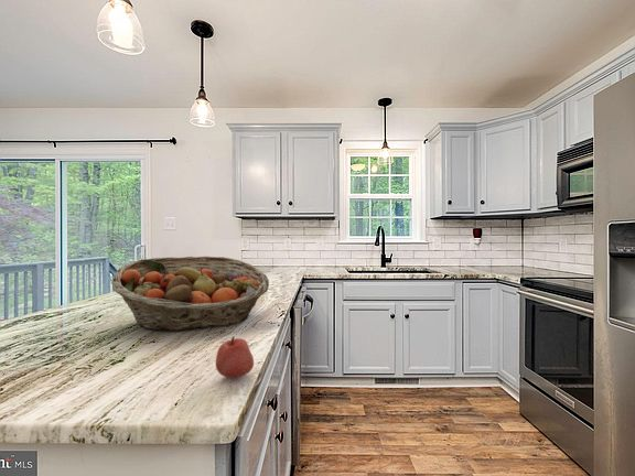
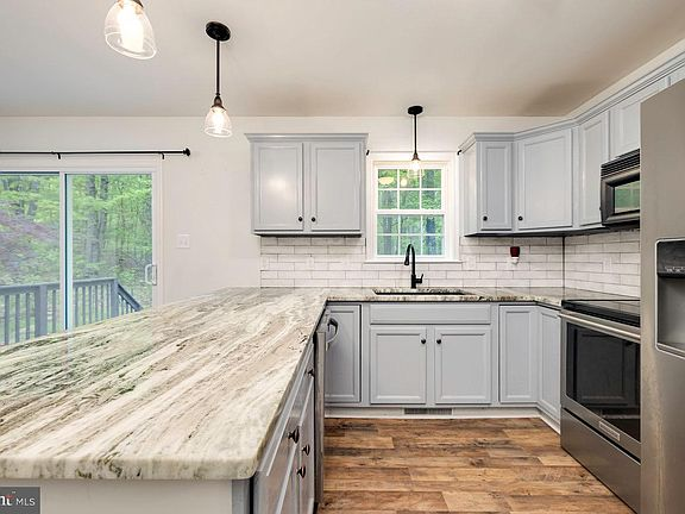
- apple (235, 356)
- fruit basket (195, 289)
